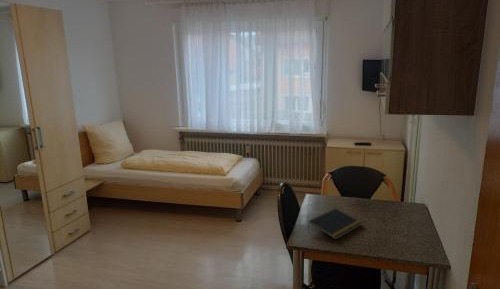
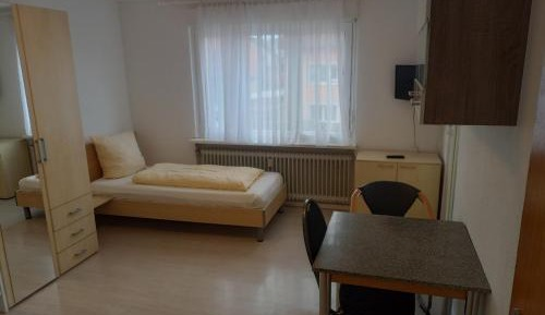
- notepad (335, 222)
